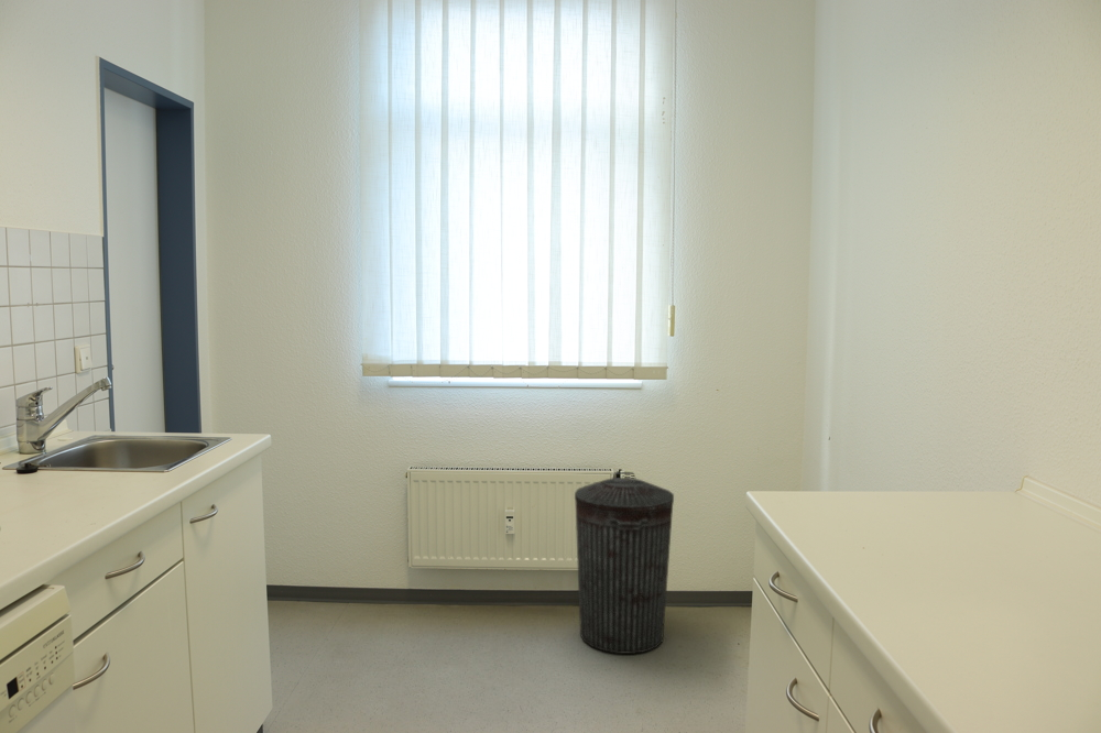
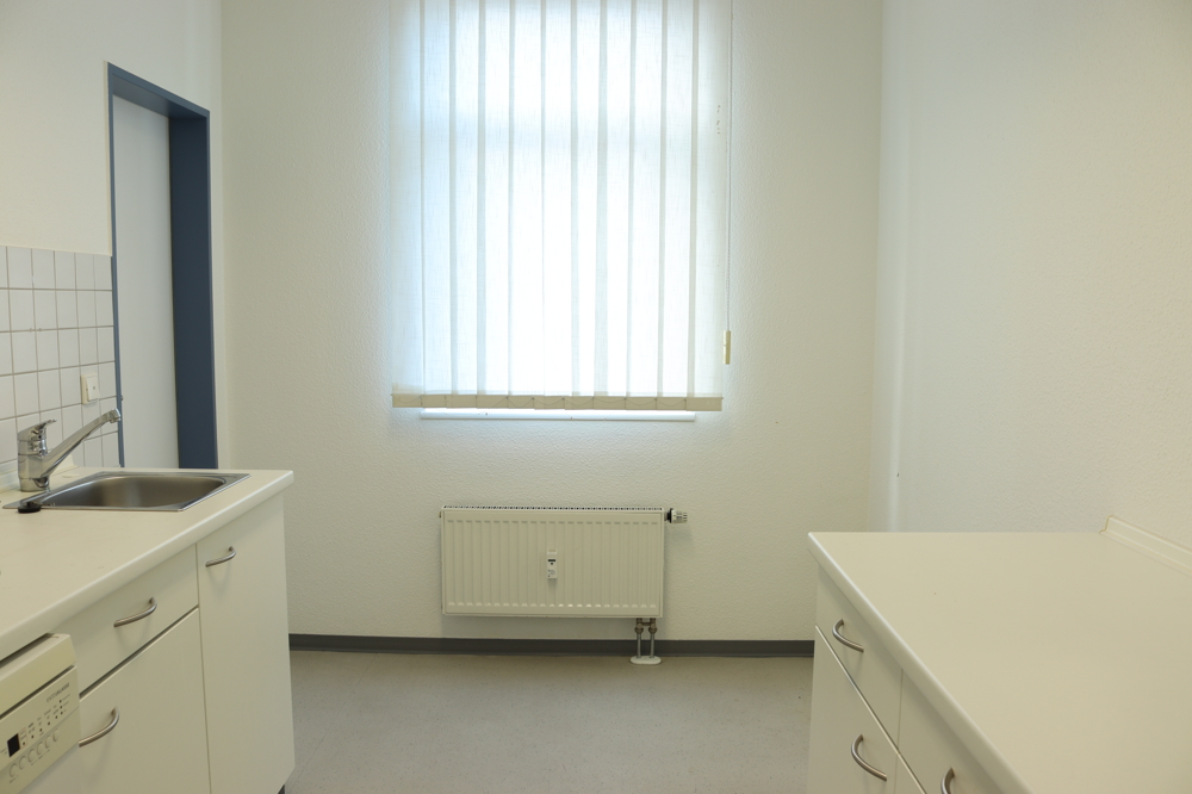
- trash can (623, 554)
